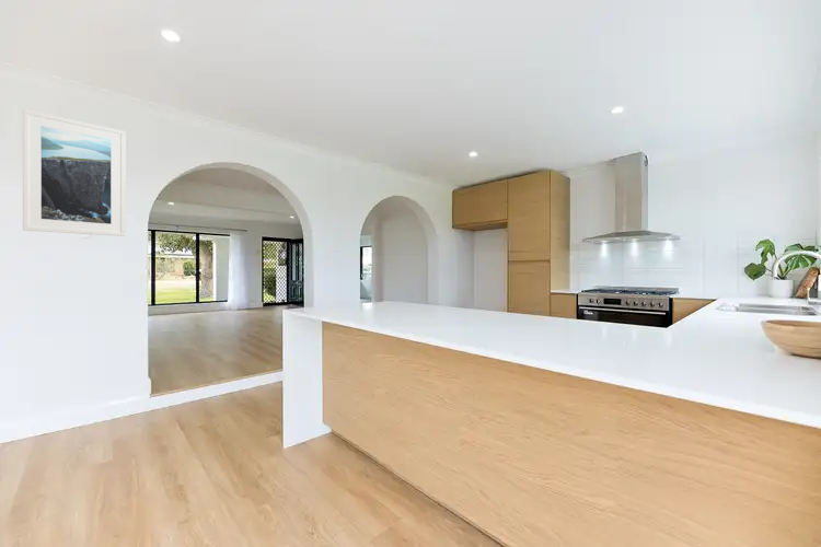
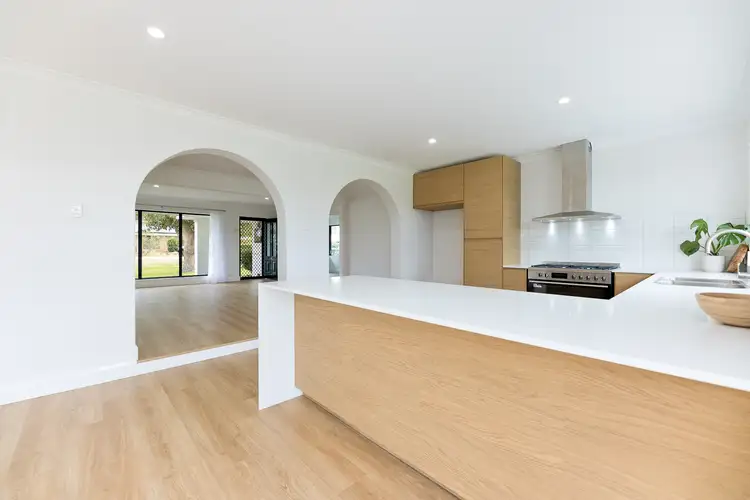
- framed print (78, 177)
